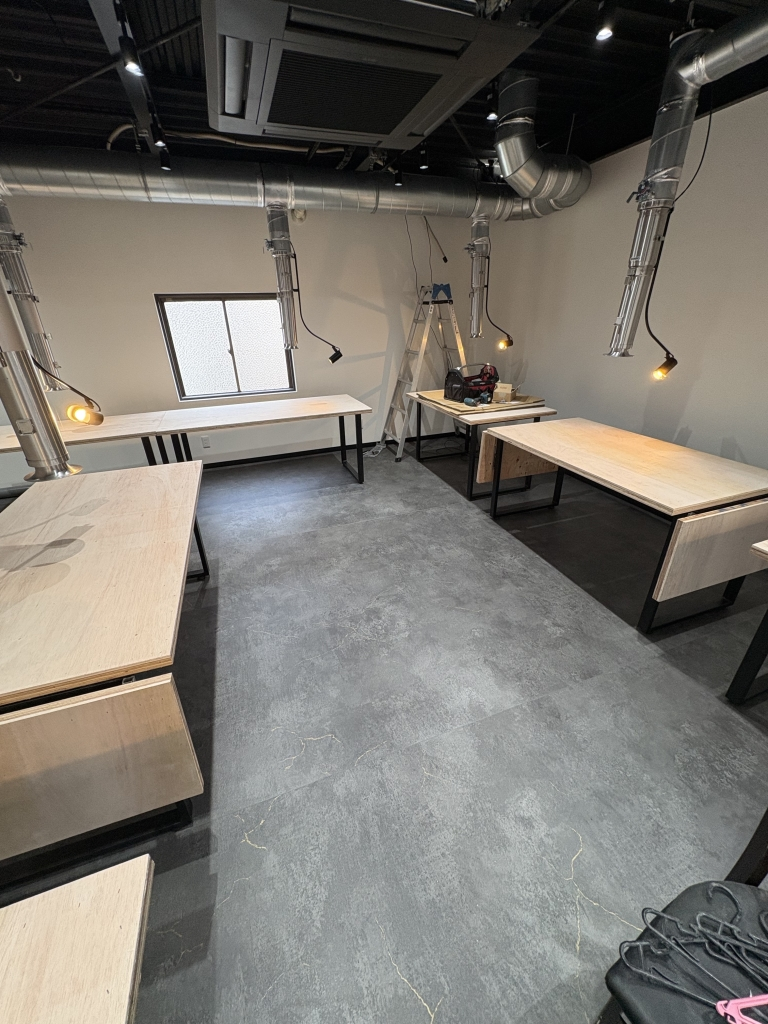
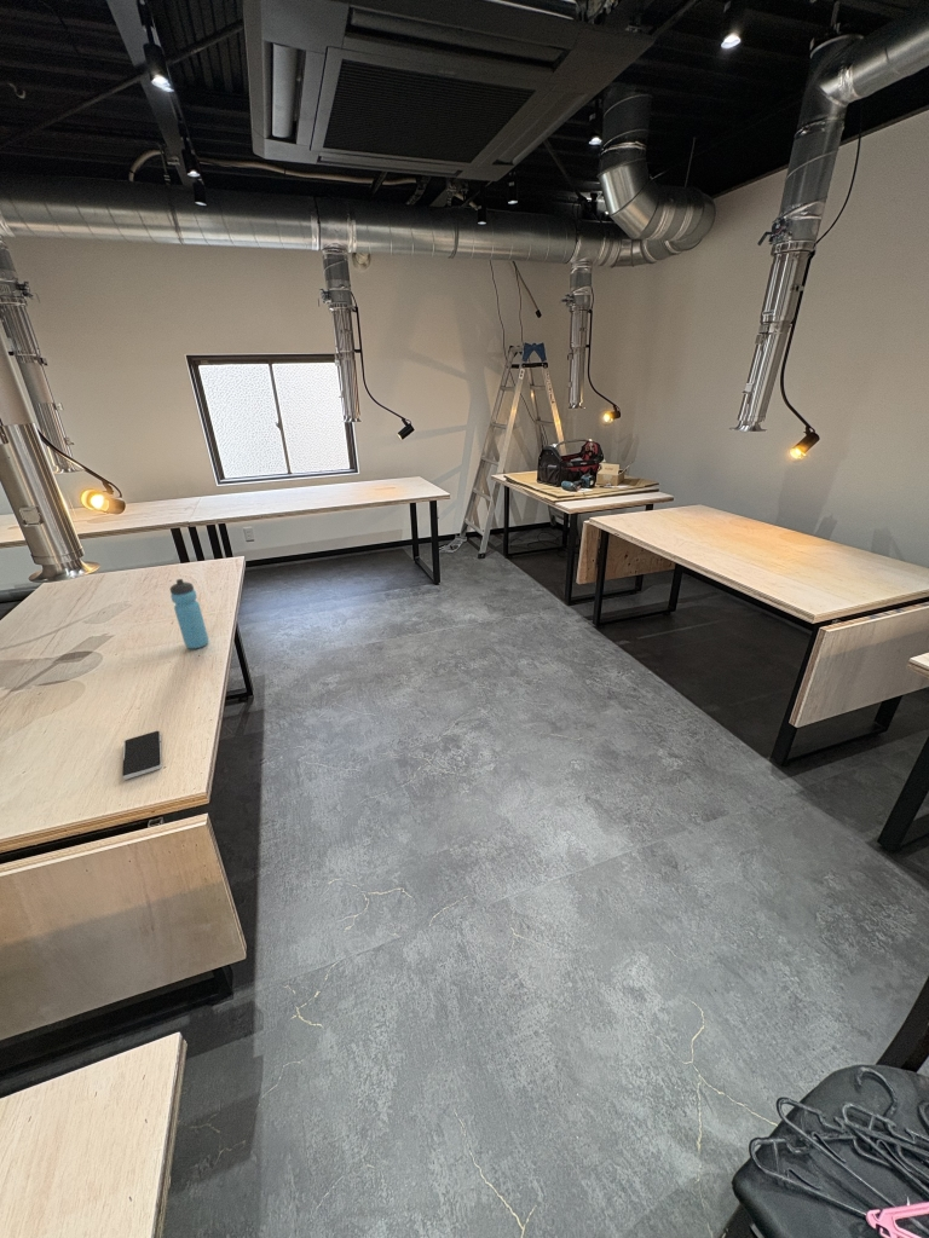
+ water bottle (189, 613)
+ smartphone (142, 753)
